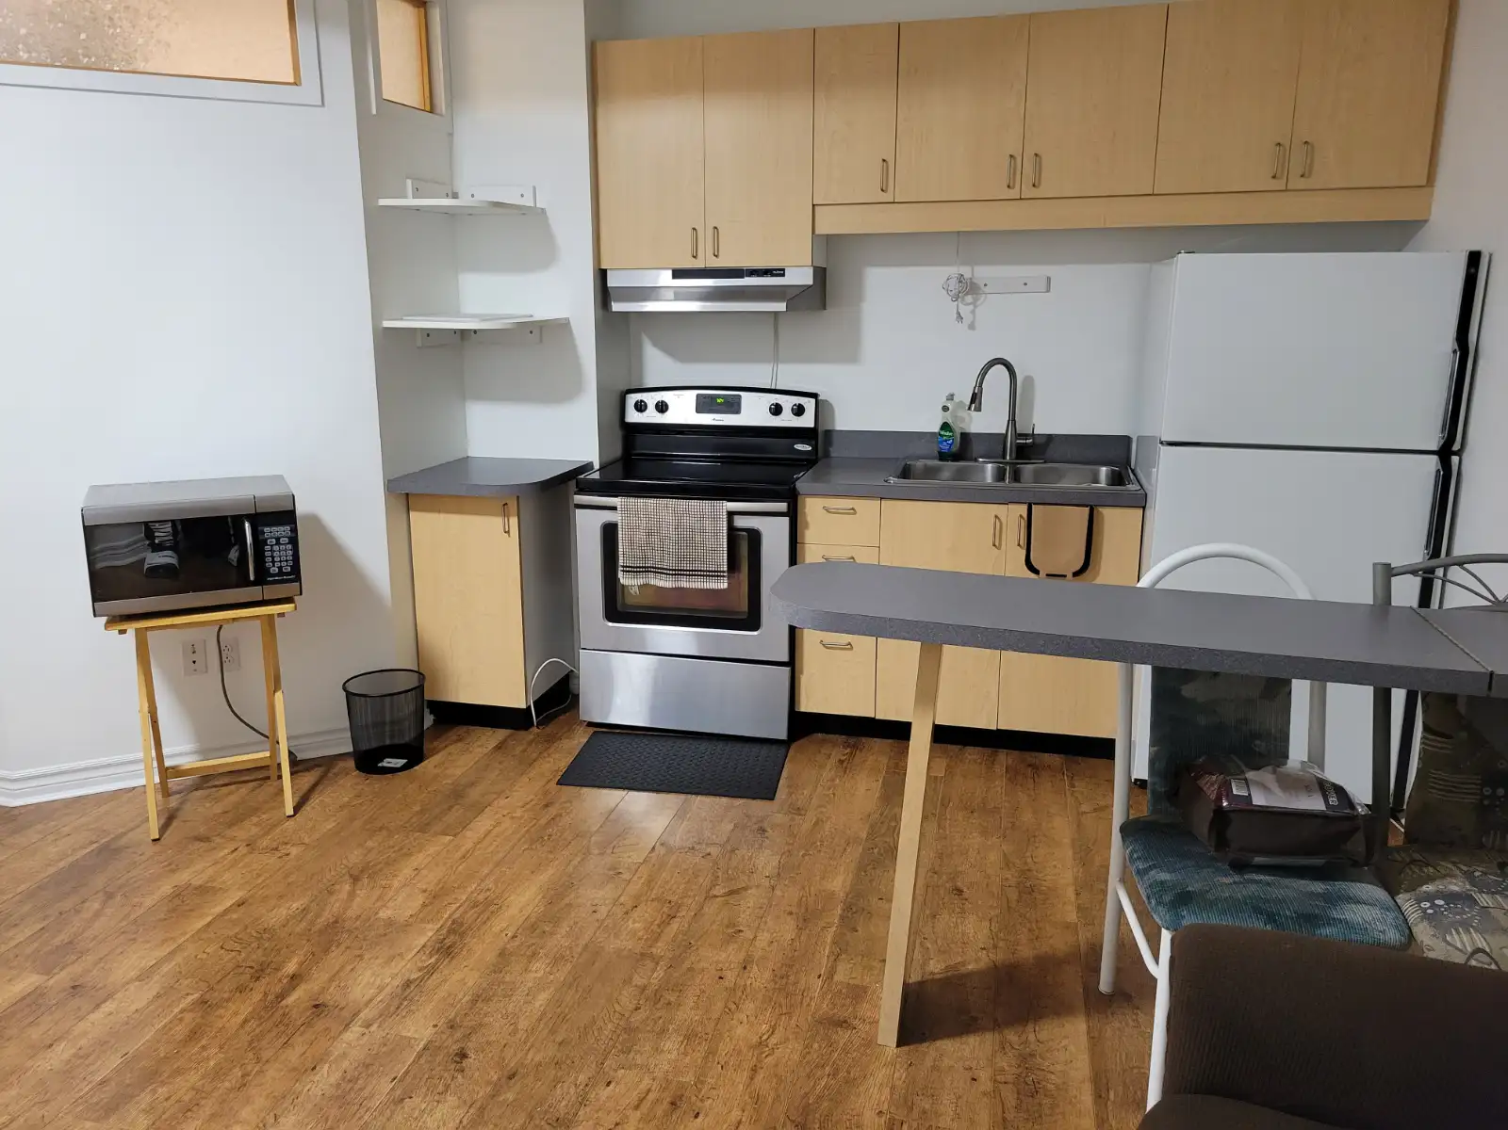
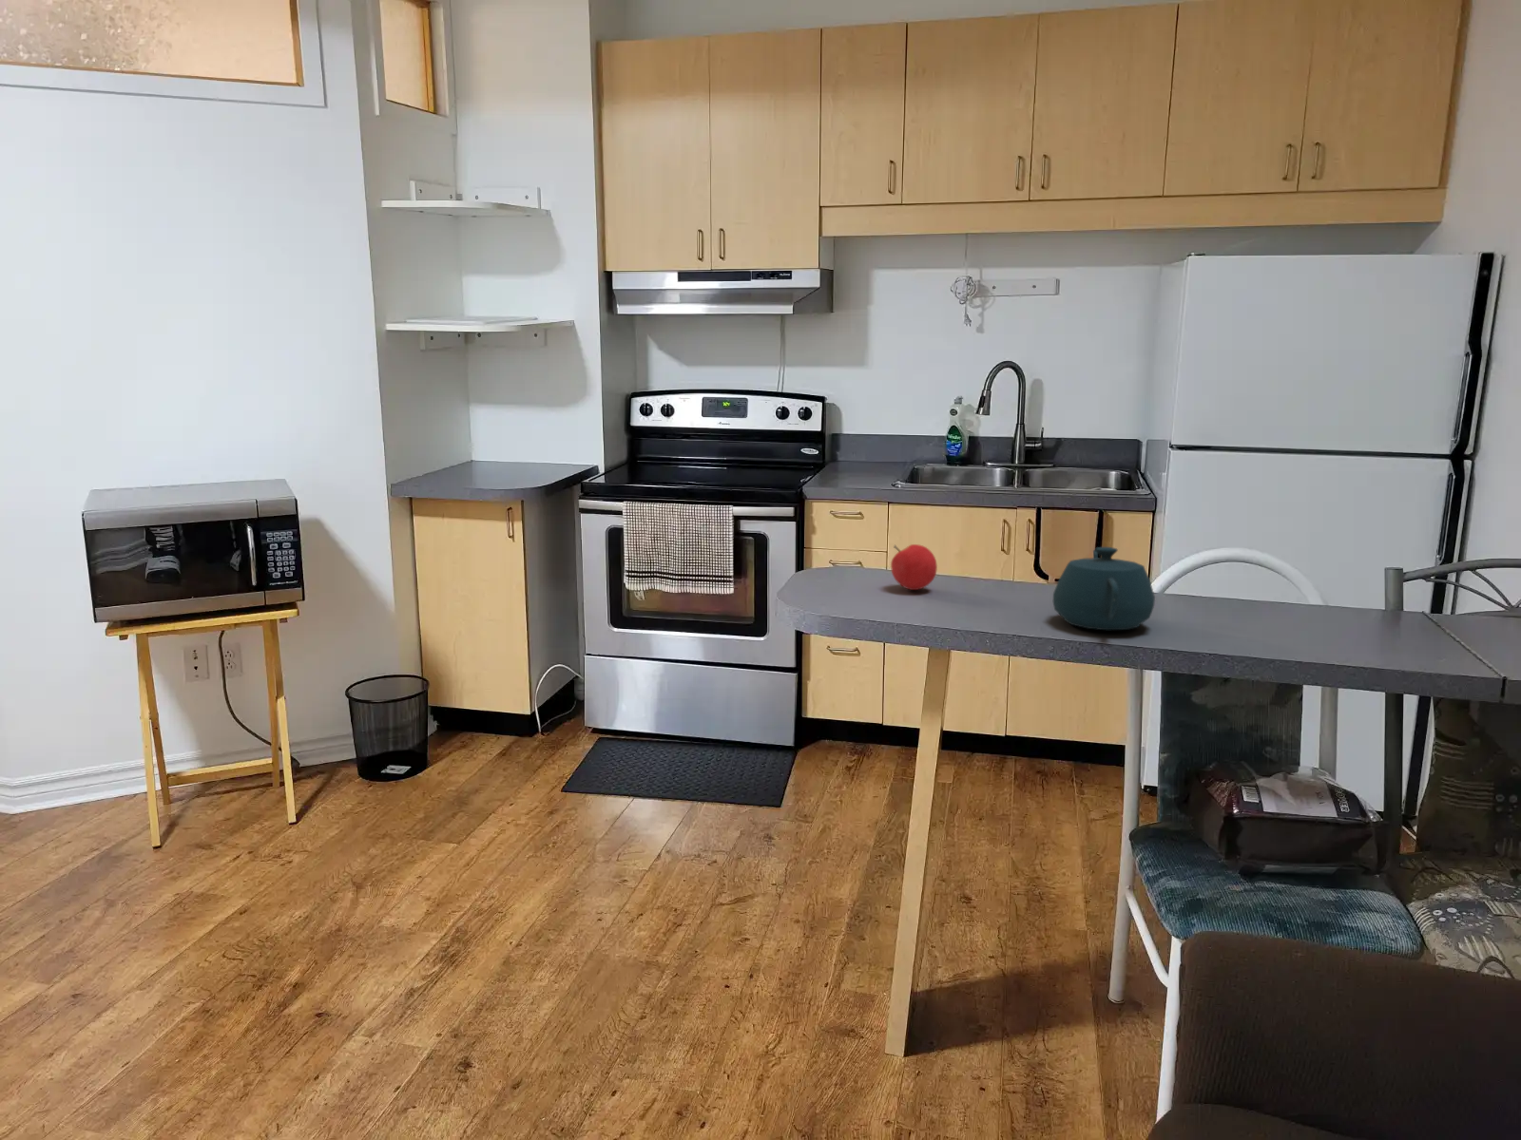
+ fruit (914, 568)
+ teapot (1103, 584)
